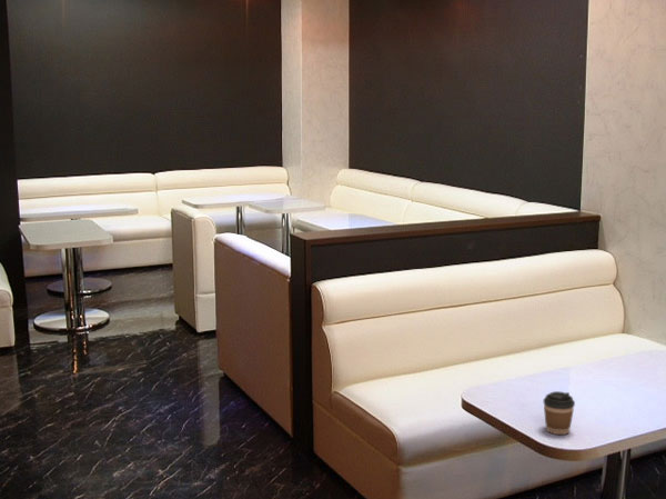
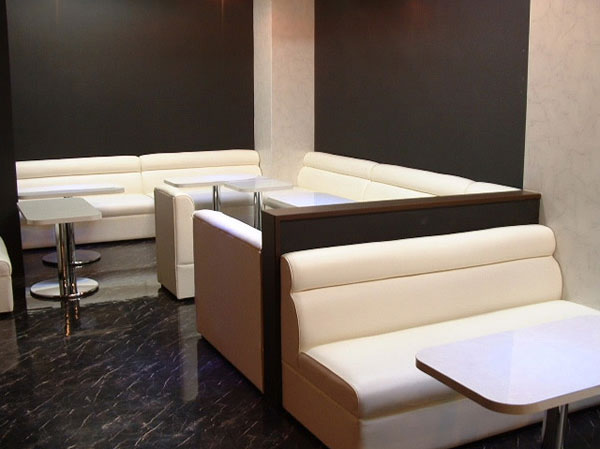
- coffee cup (558, 411)
